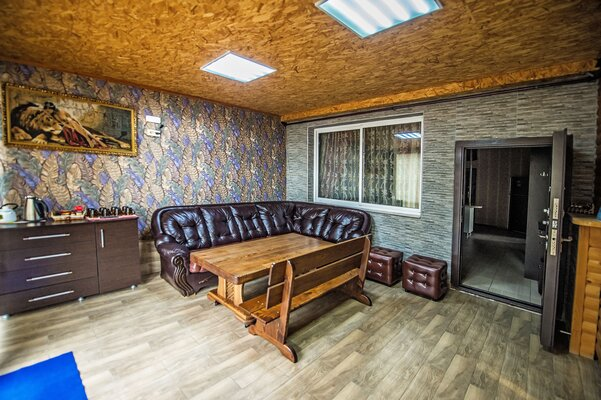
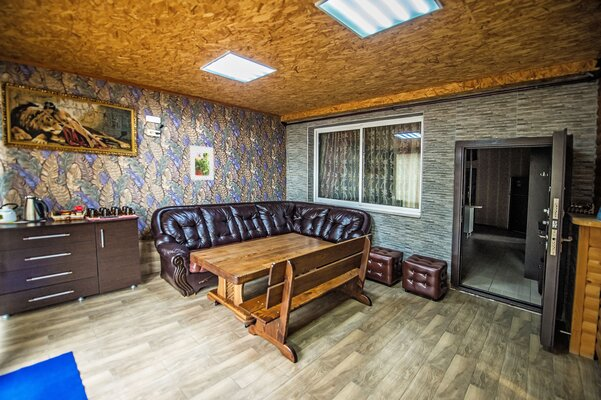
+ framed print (202, 163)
